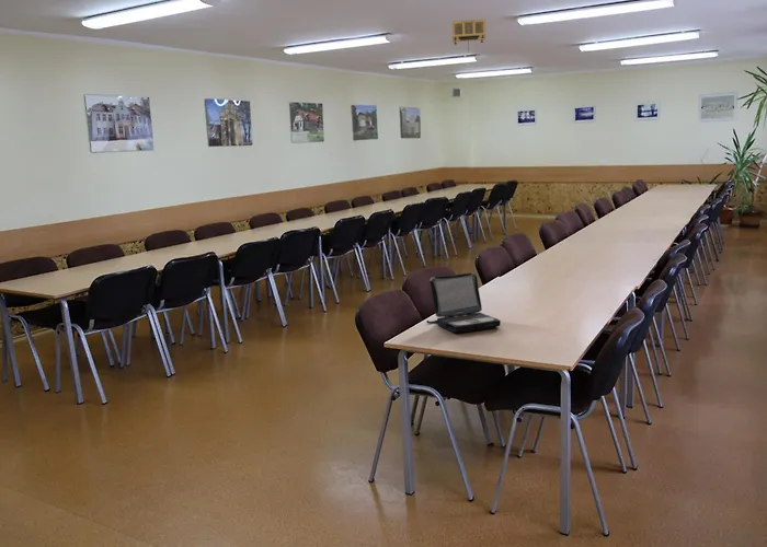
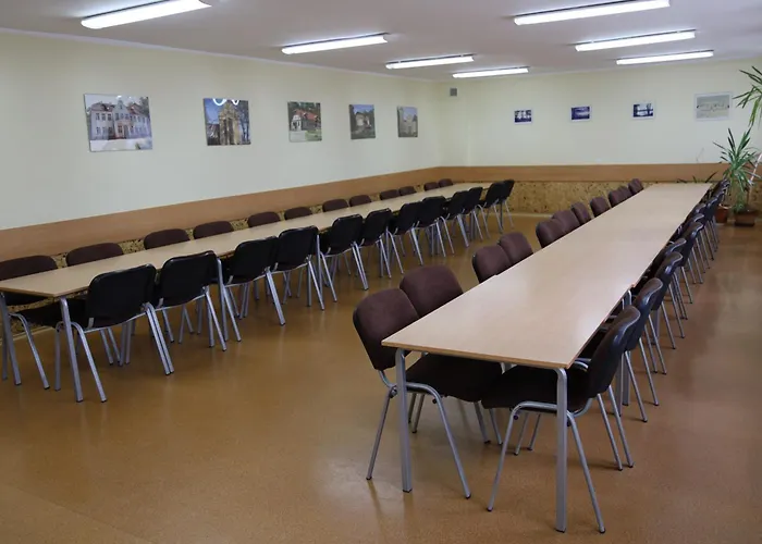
- laptop (462, 301)
- projector (468, 35)
